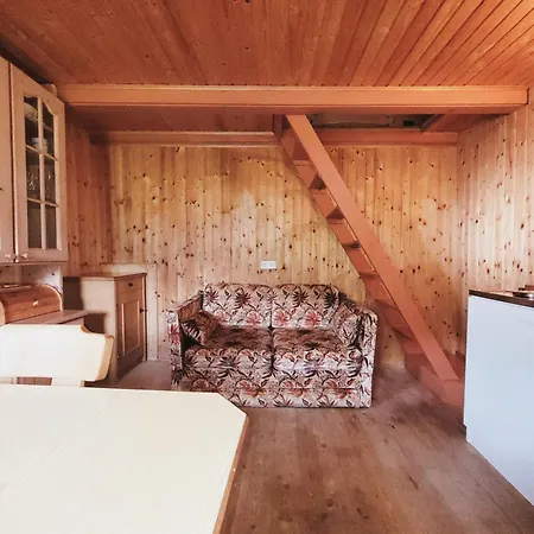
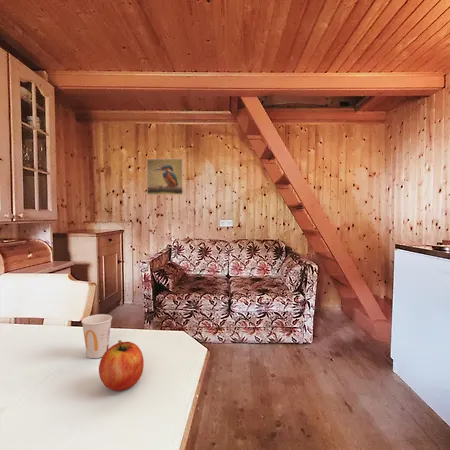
+ fruit (122, 363)
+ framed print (165, 177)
+ cup (97, 336)
